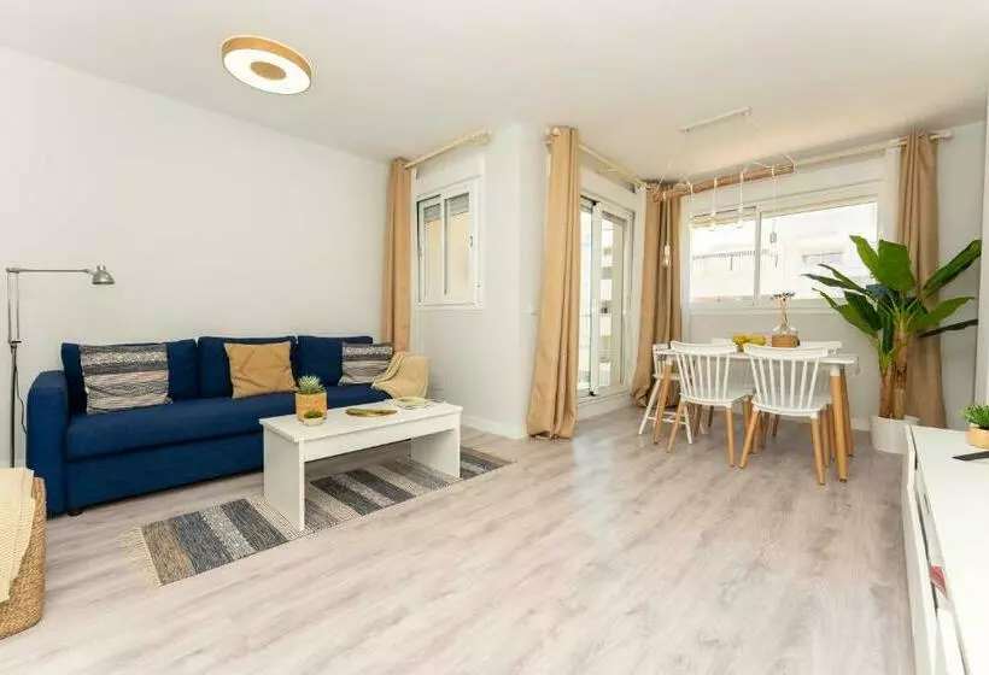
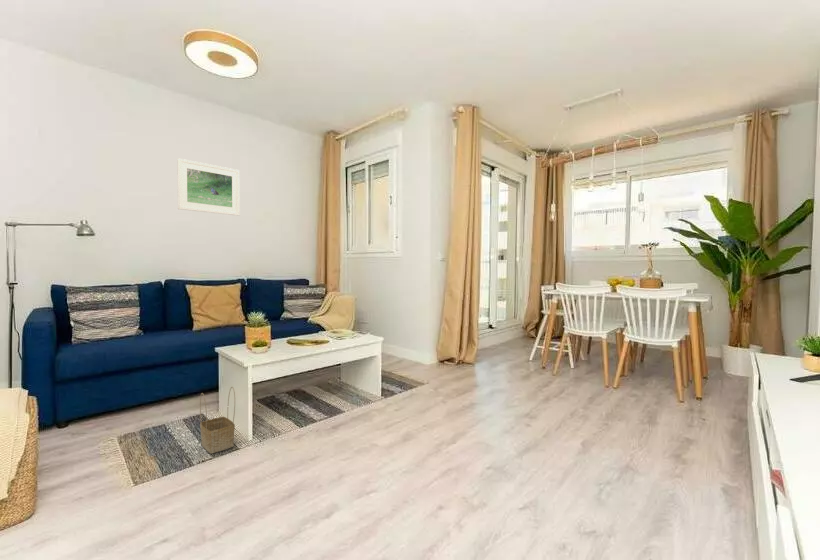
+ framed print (210, 188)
+ basket (218, 418)
